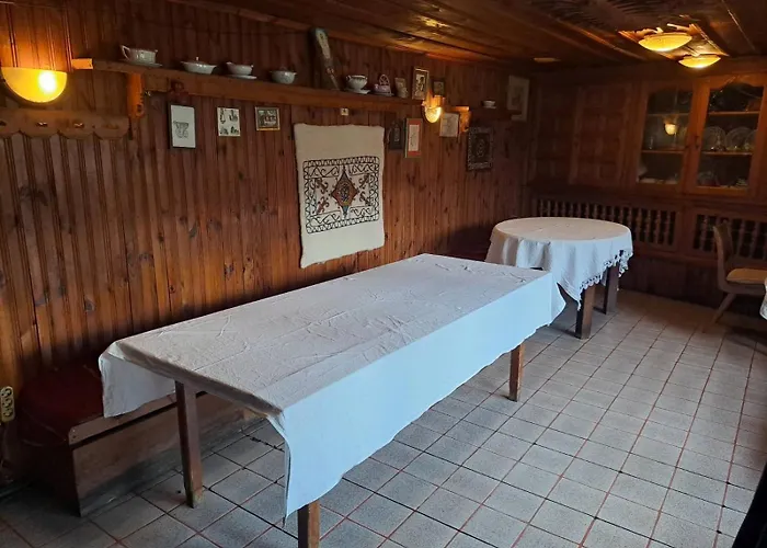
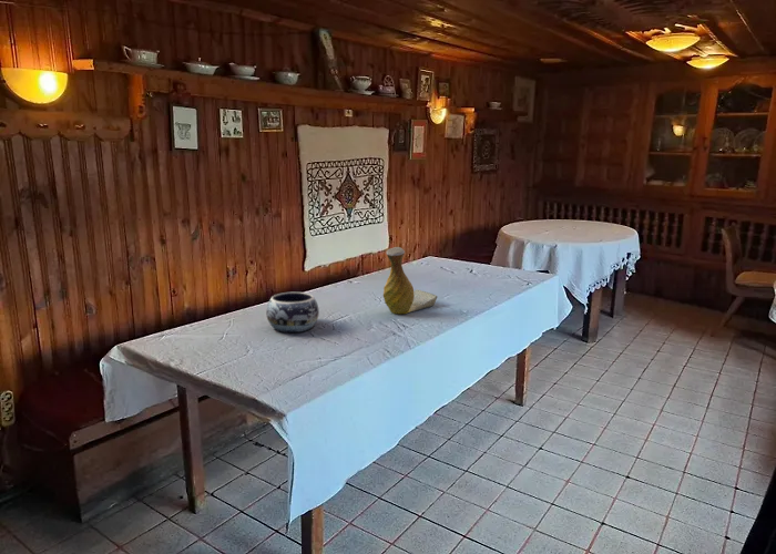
+ vase (407, 277)
+ decorative bowl (293, 311)
